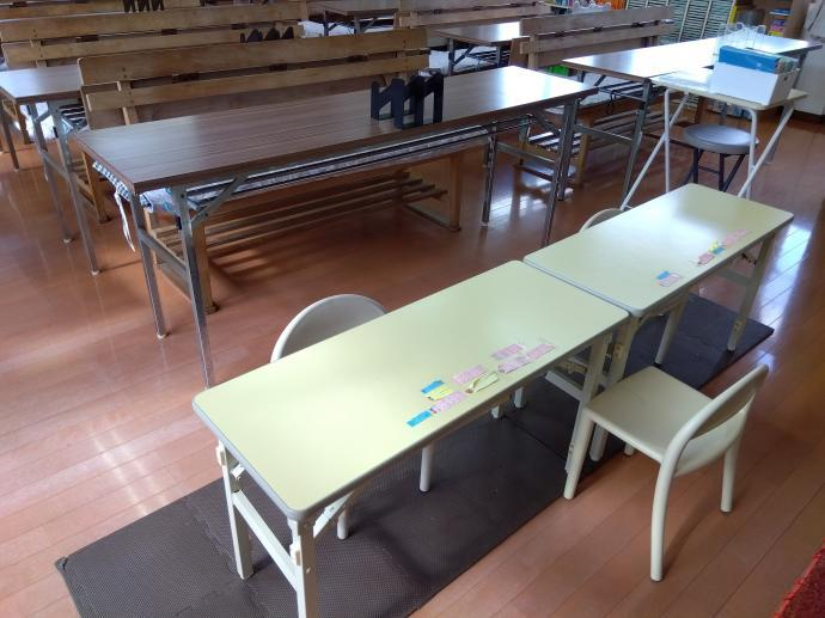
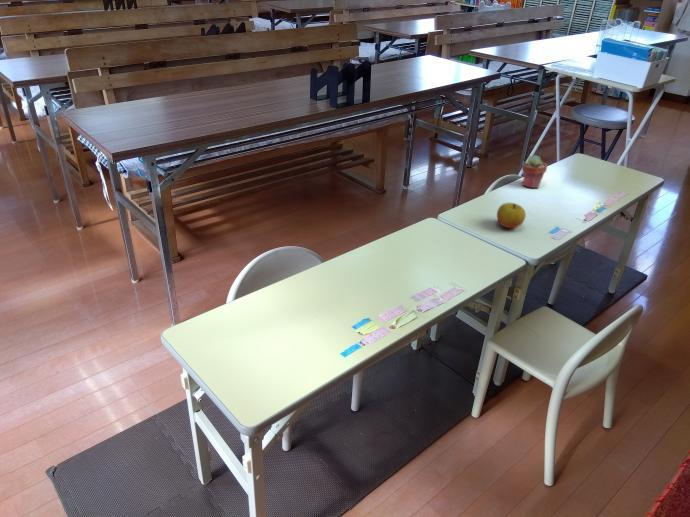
+ apple (511, 215)
+ potted succulent (533, 170)
